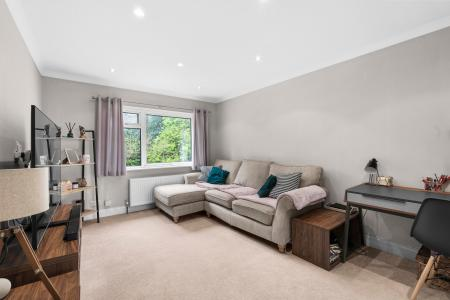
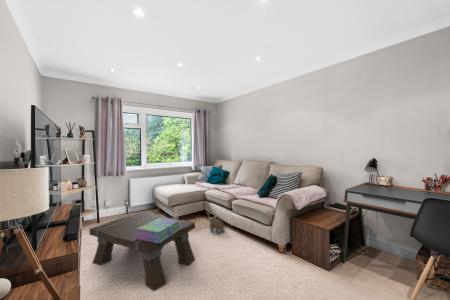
+ stack of books (159, 228)
+ plush toy (216, 224)
+ coffee table (144, 243)
